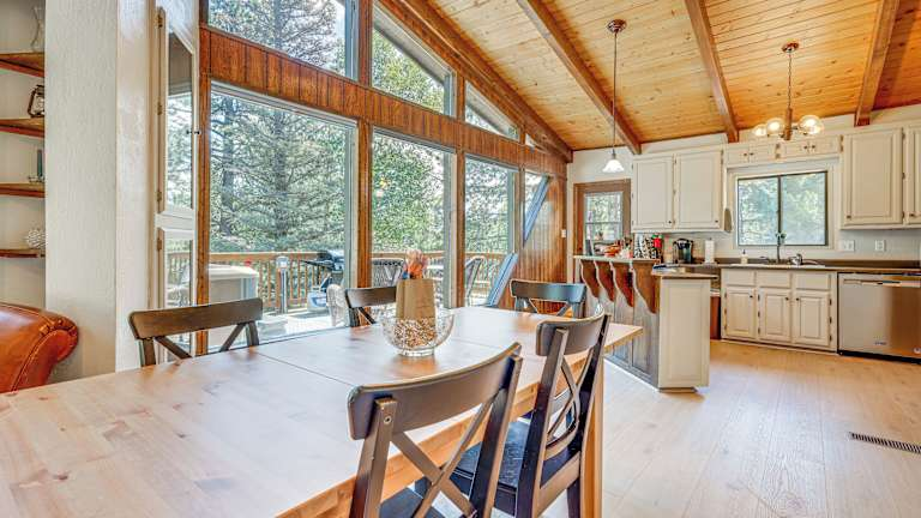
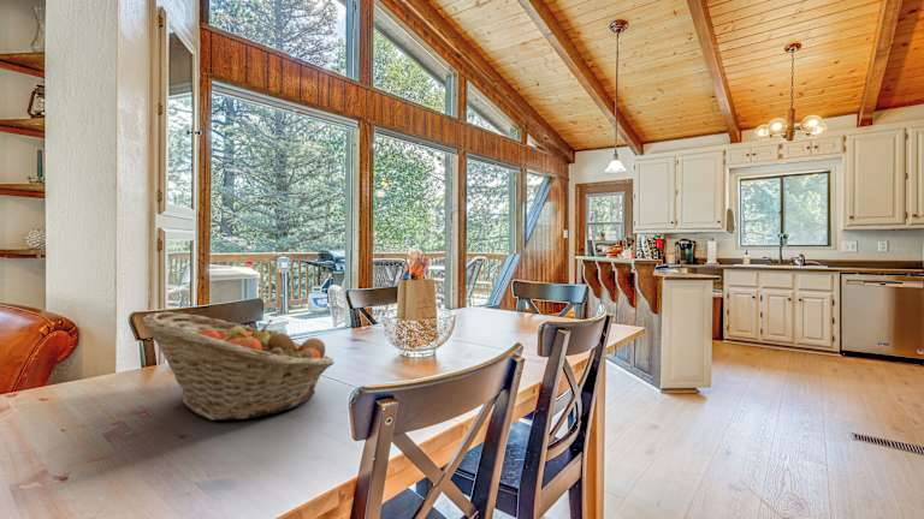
+ fruit basket (242, 353)
